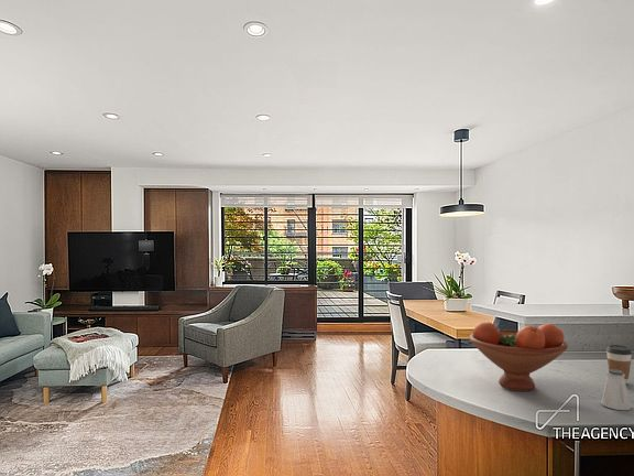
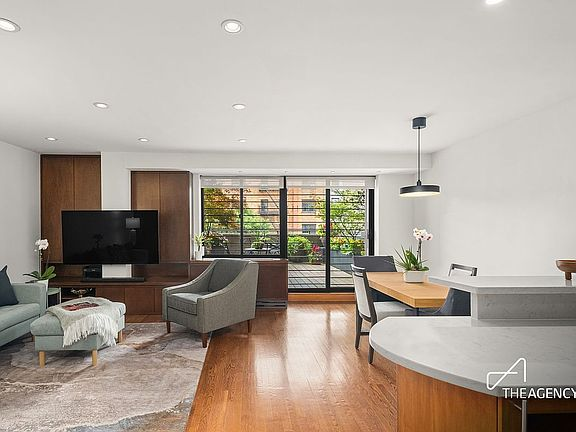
- fruit bowl (516, 353)
- saltshaker (615, 388)
- coffee cup (619, 364)
